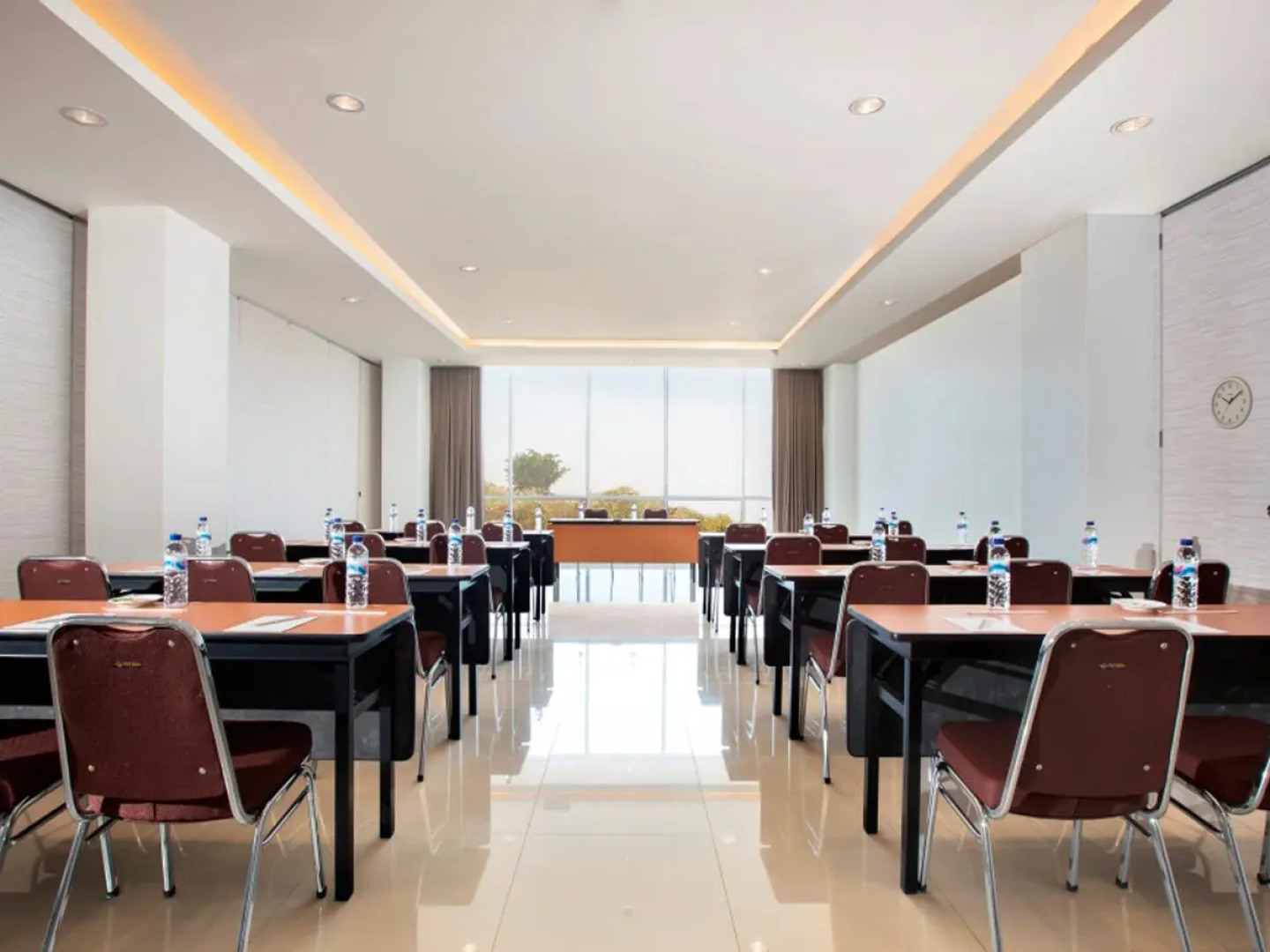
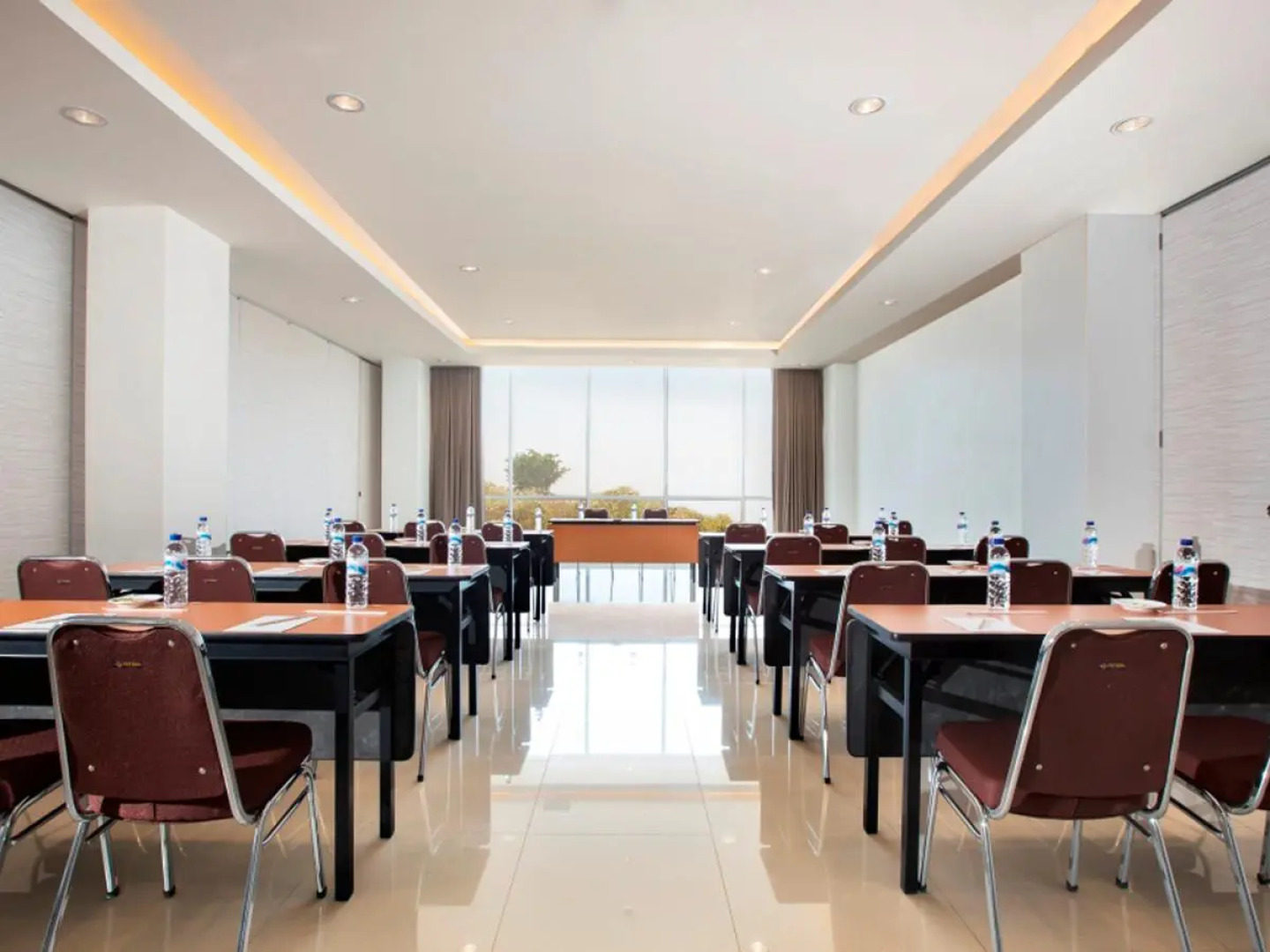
- wall clock (1229, 403)
